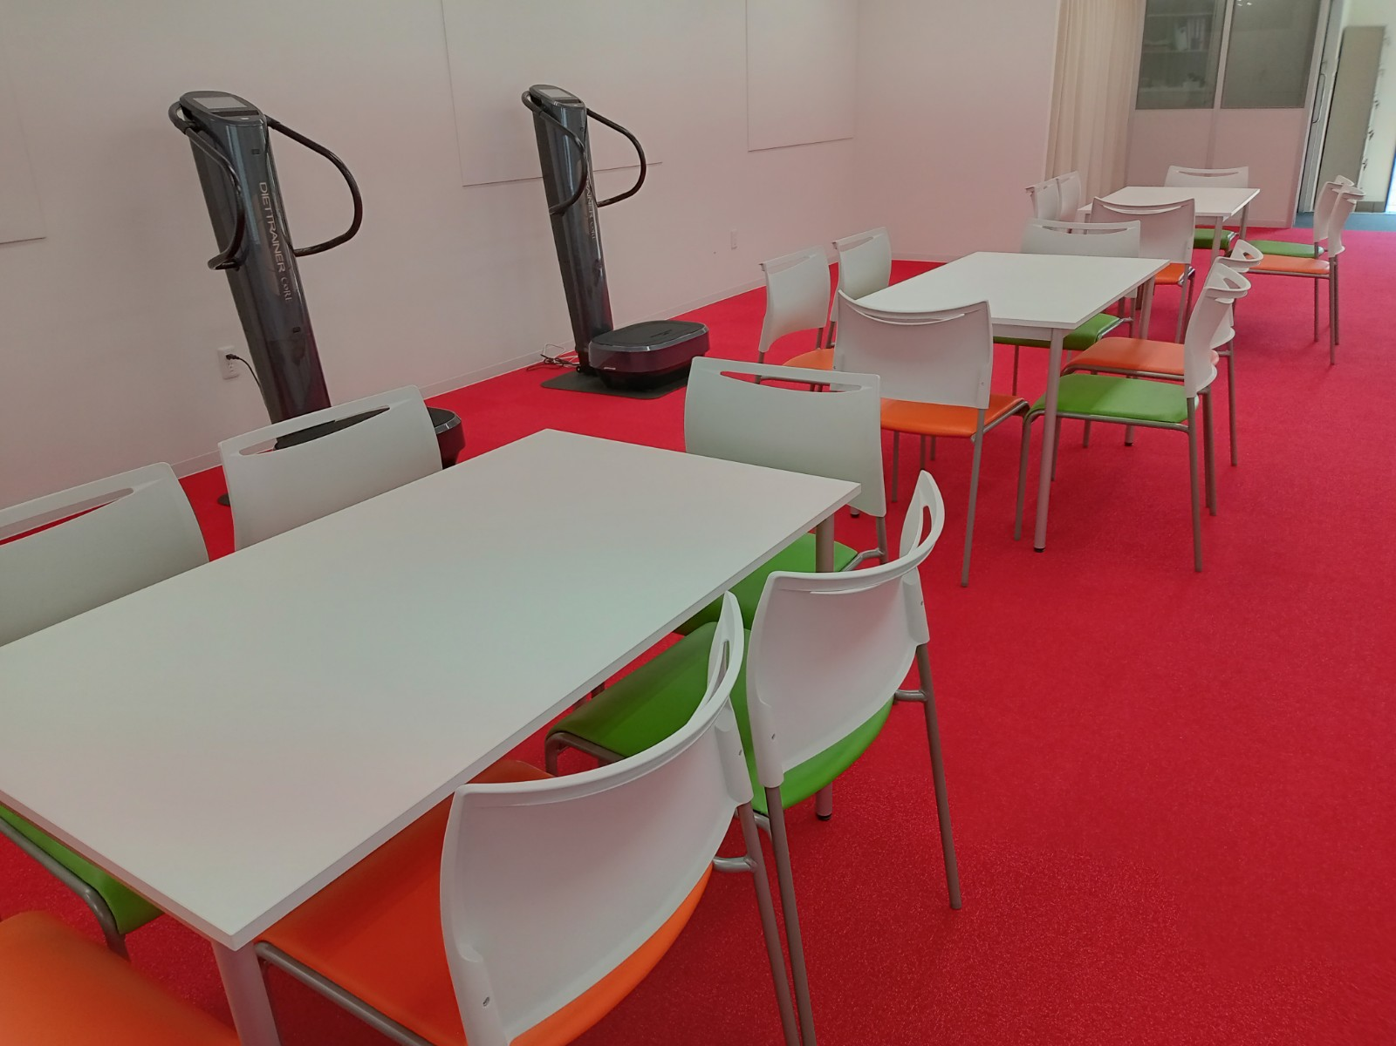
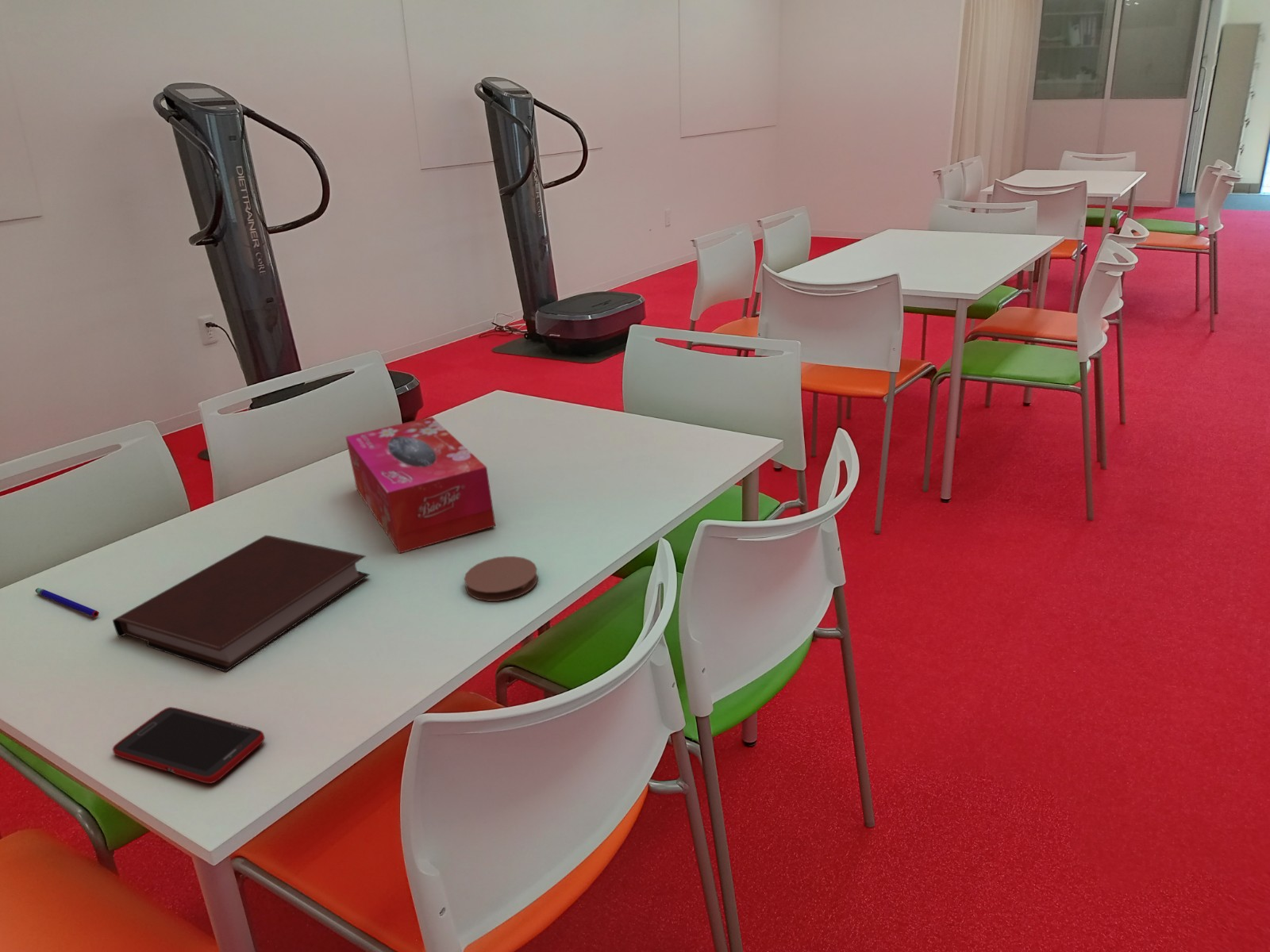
+ pen (66, 601)
+ cell phone (189, 743)
+ tissue box (417, 479)
+ coaster (501, 578)
+ notebook (246, 595)
